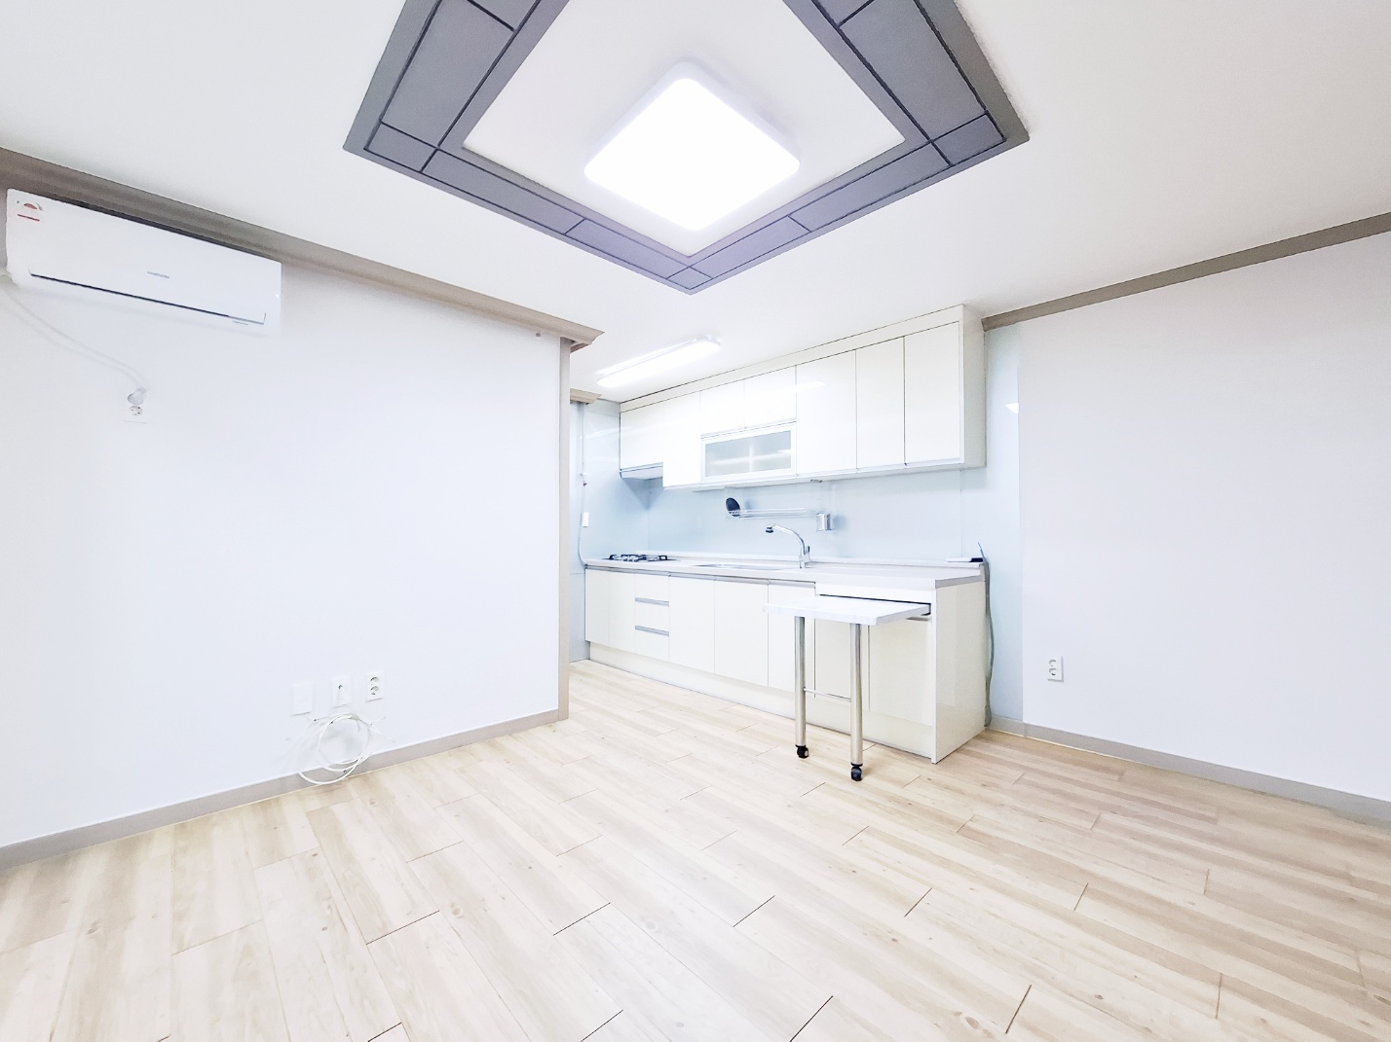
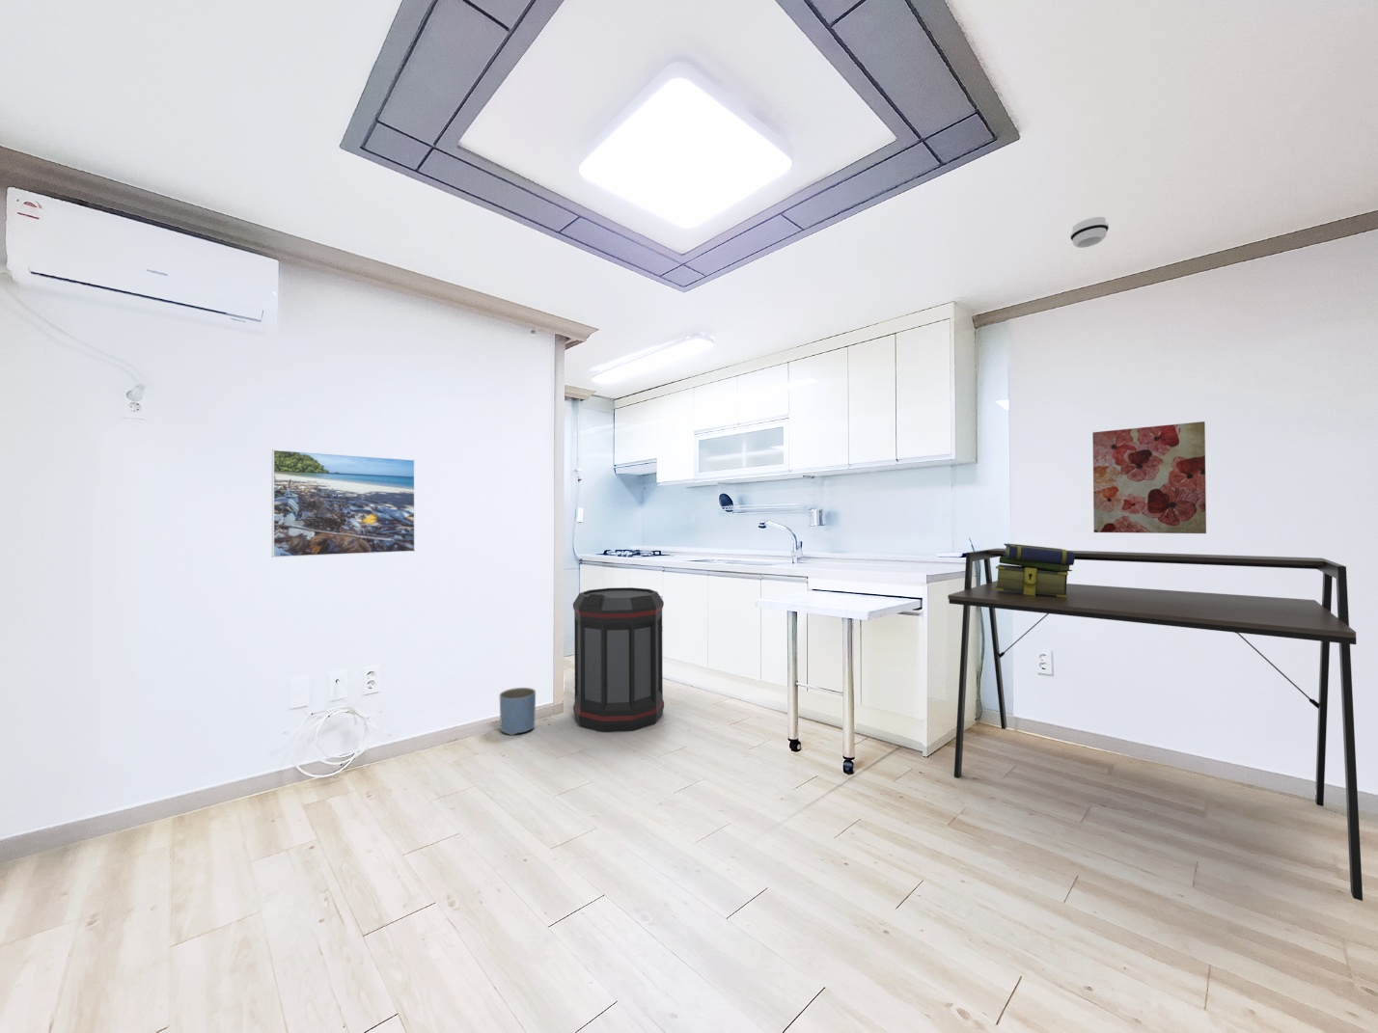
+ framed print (348, 505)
+ smoke detector (1088, 232)
+ wall art (1147, 480)
+ stack of books (1033, 567)
+ planter (518, 711)
+ desk (1128, 621)
+ trash can (618, 652)
